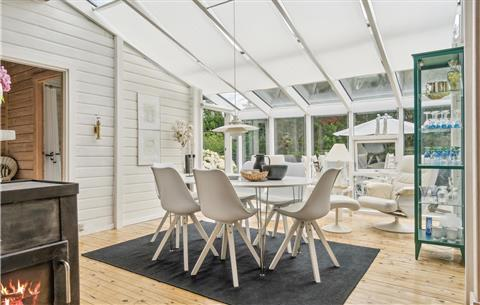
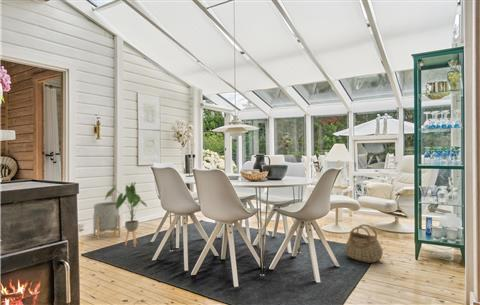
+ basket (363, 242)
+ house plant (130, 213)
+ planter (106, 219)
